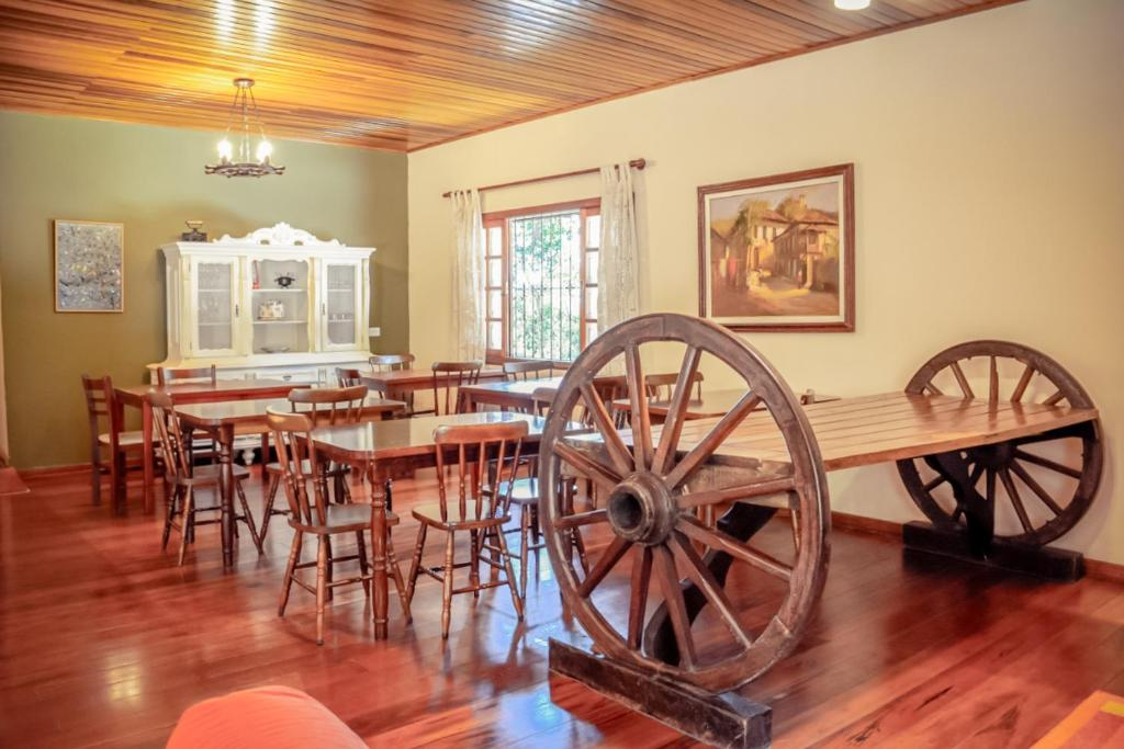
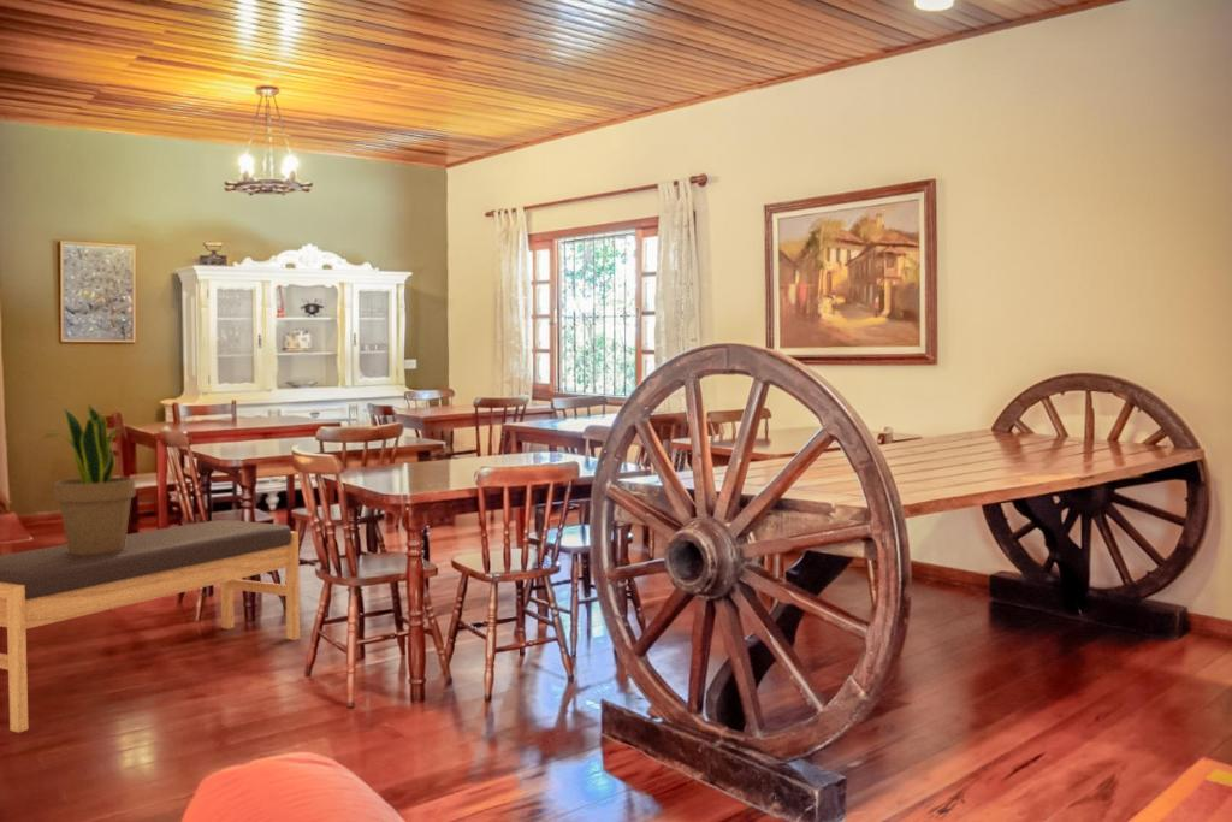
+ bench (138, 602)
+ potted plant (88, 477)
